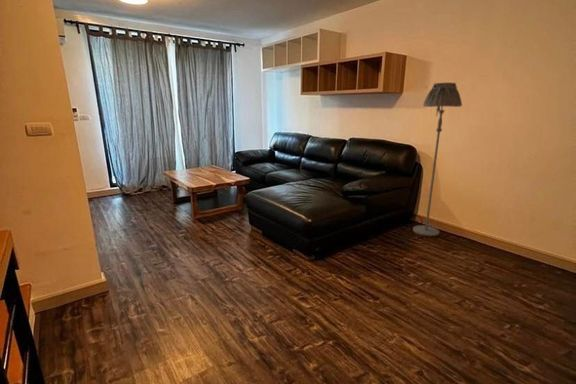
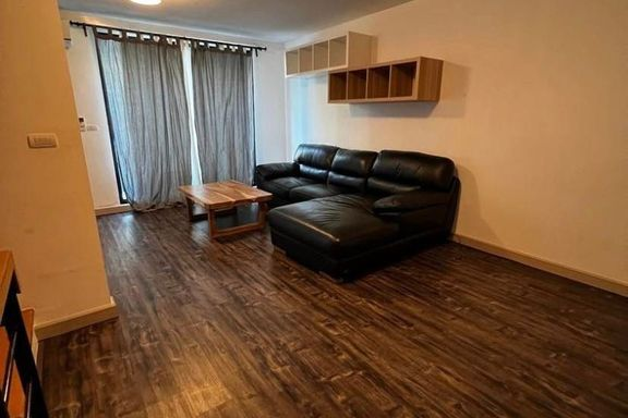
- floor lamp (434, 162)
